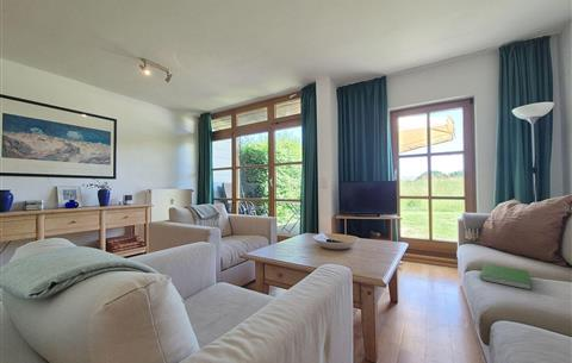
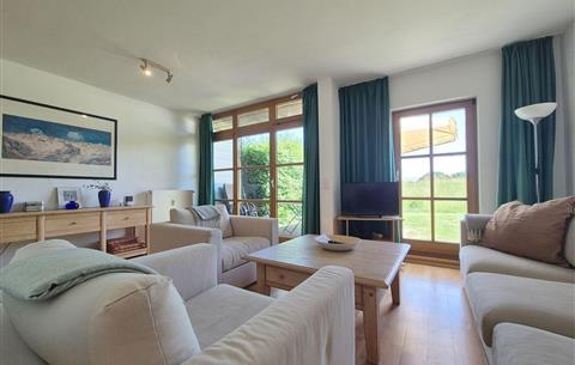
- hardcover book (504, 275)
